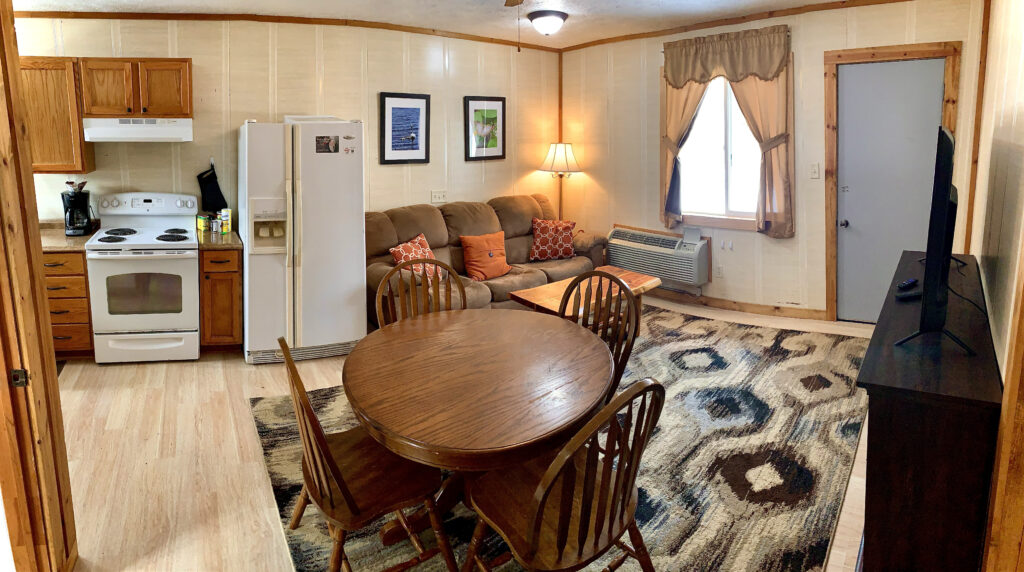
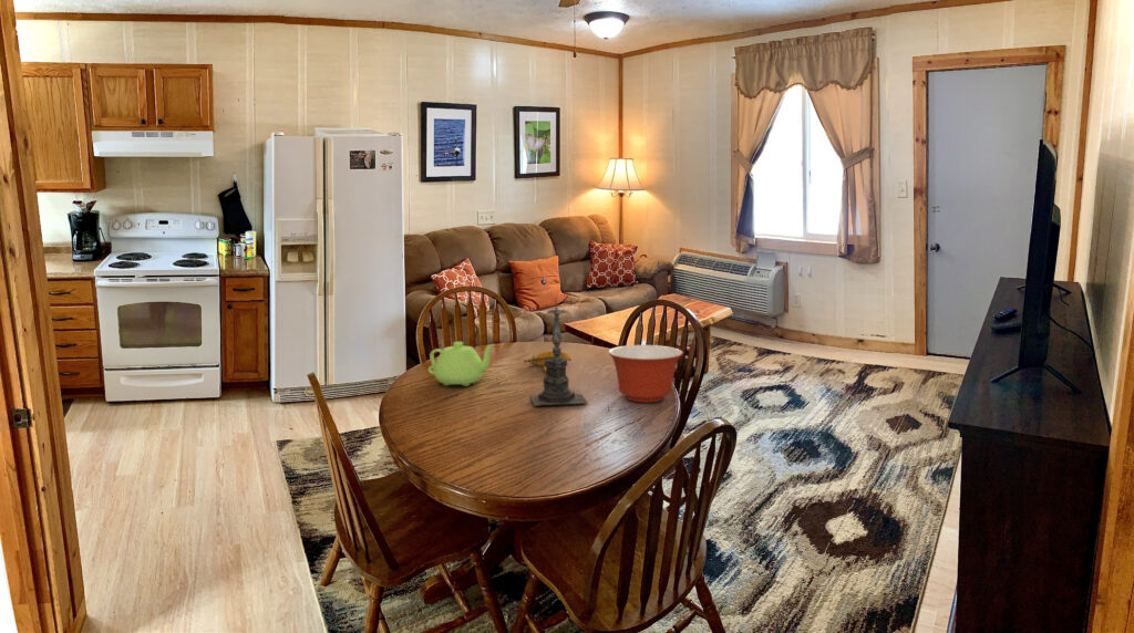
+ banana (546, 359)
+ candle holder (557, 346)
+ mixing bowl (645, 374)
+ teapot (461, 362)
